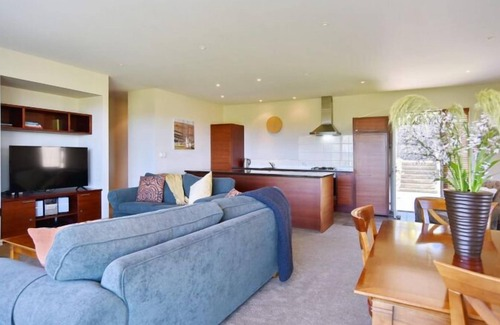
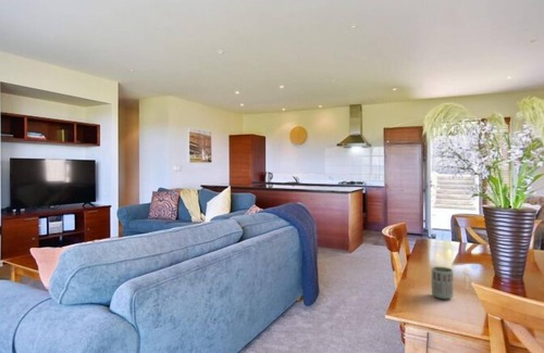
+ cup (442, 282)
